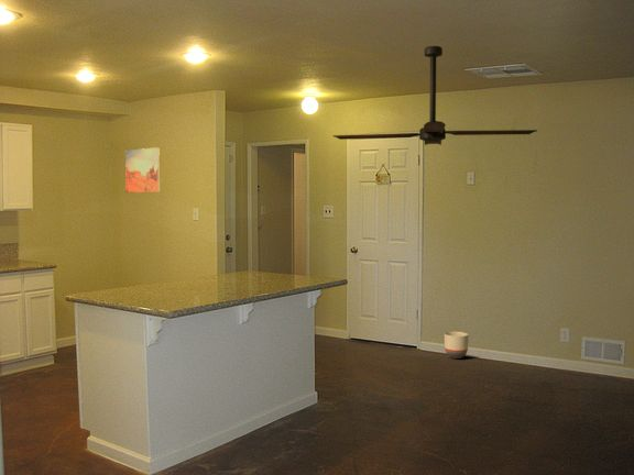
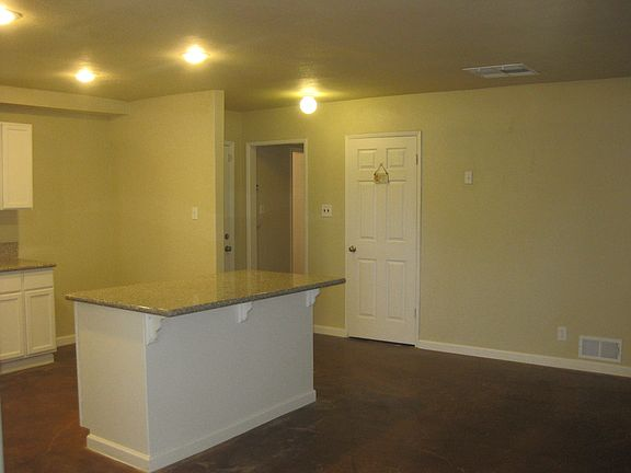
- wall art (142, 170)
- planter (456, 345)
- ceiling fan (433, 95)
